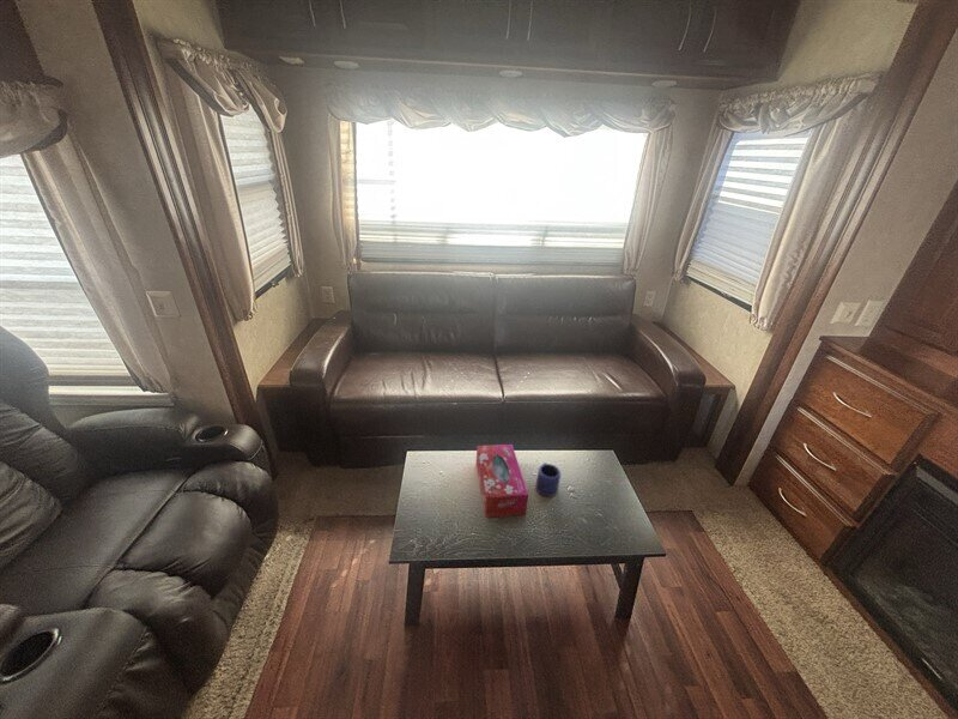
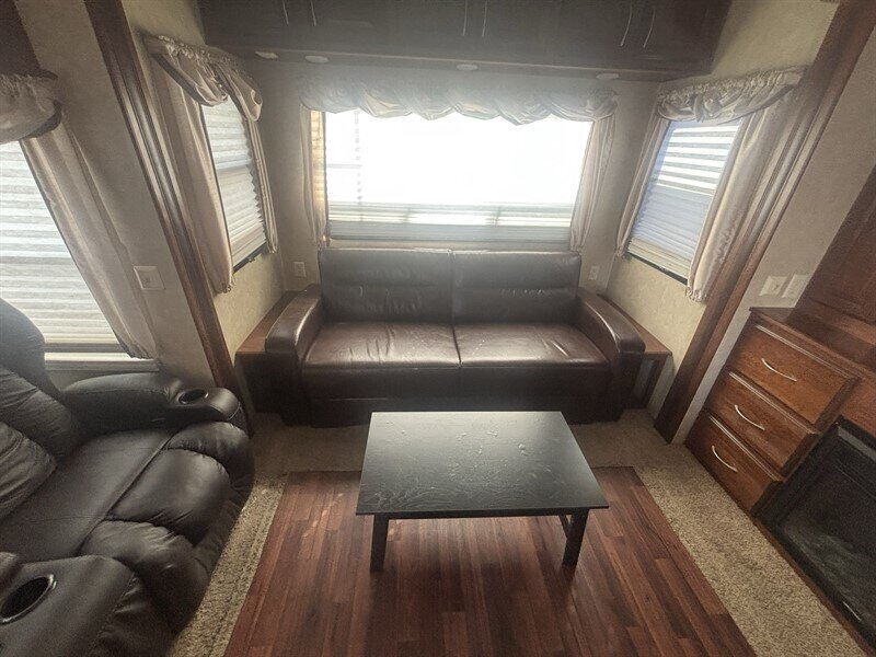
- mug (546, 477)
- tissue box (499, 477)
